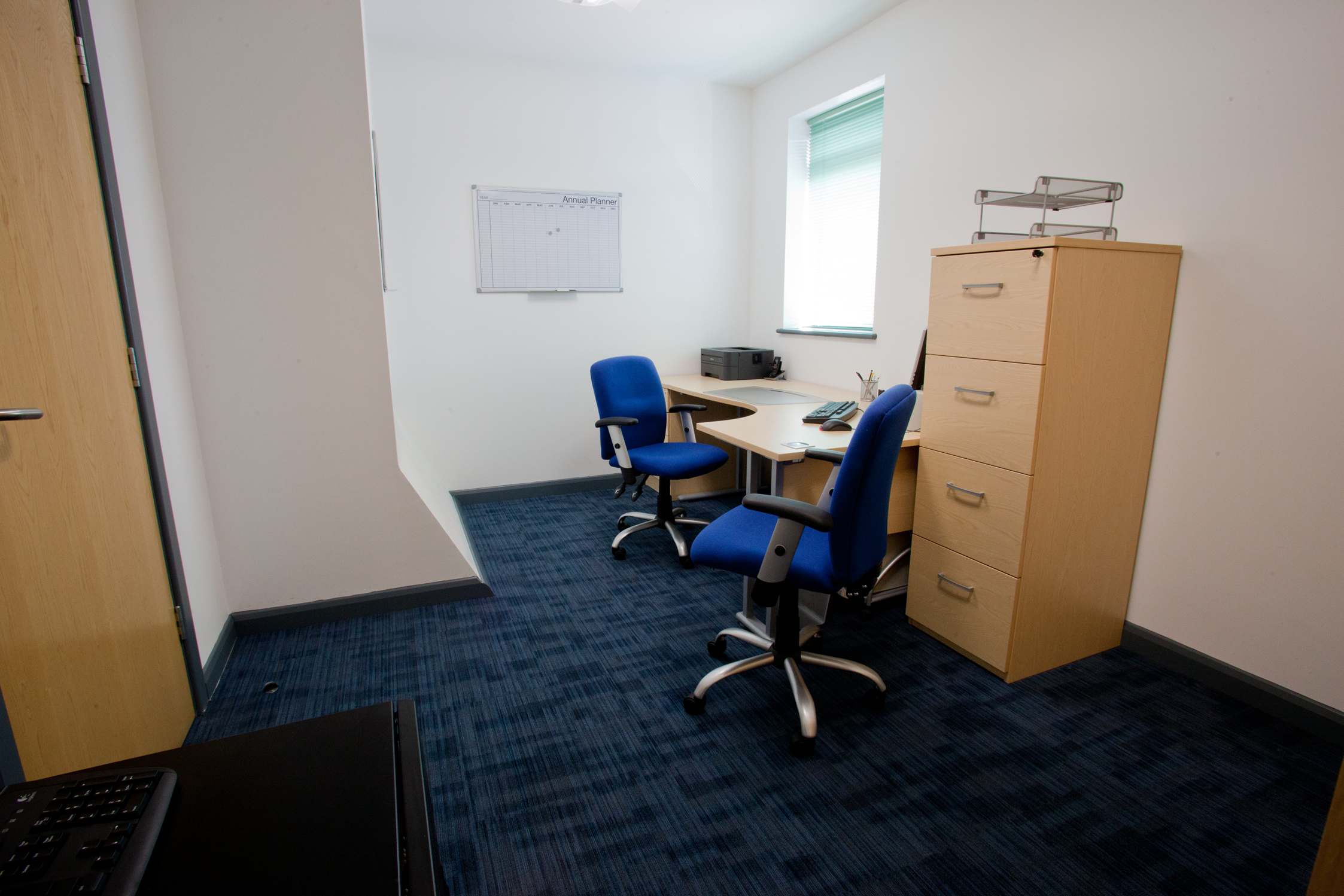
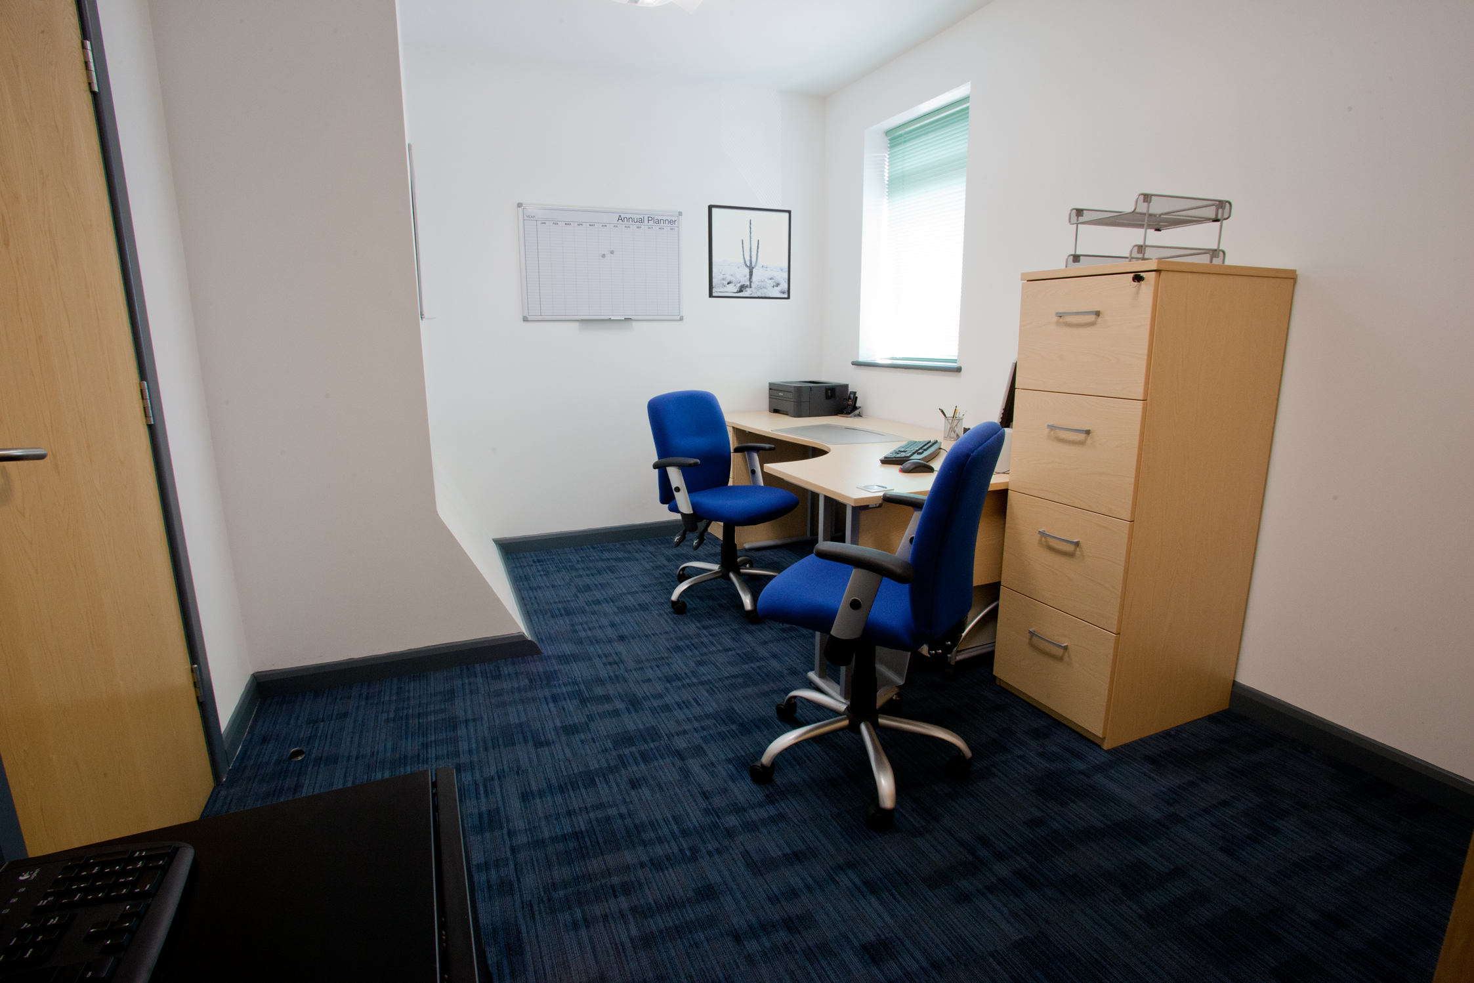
+ wall art (750, 253)
